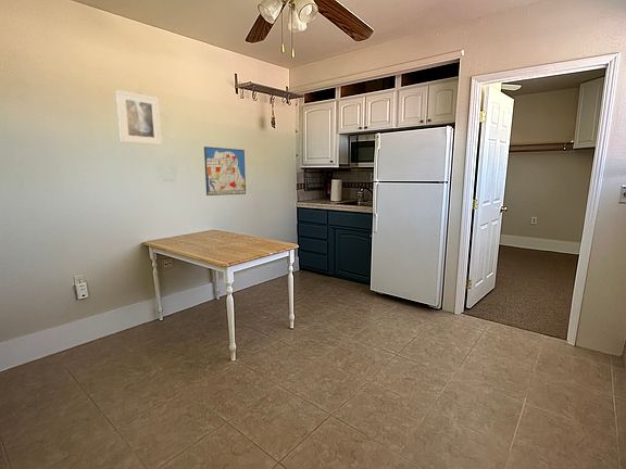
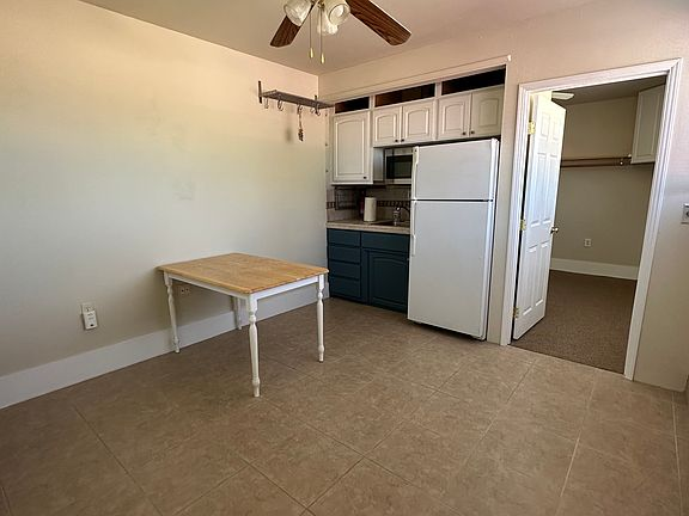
- wall art (226, 172)
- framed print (139, 118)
